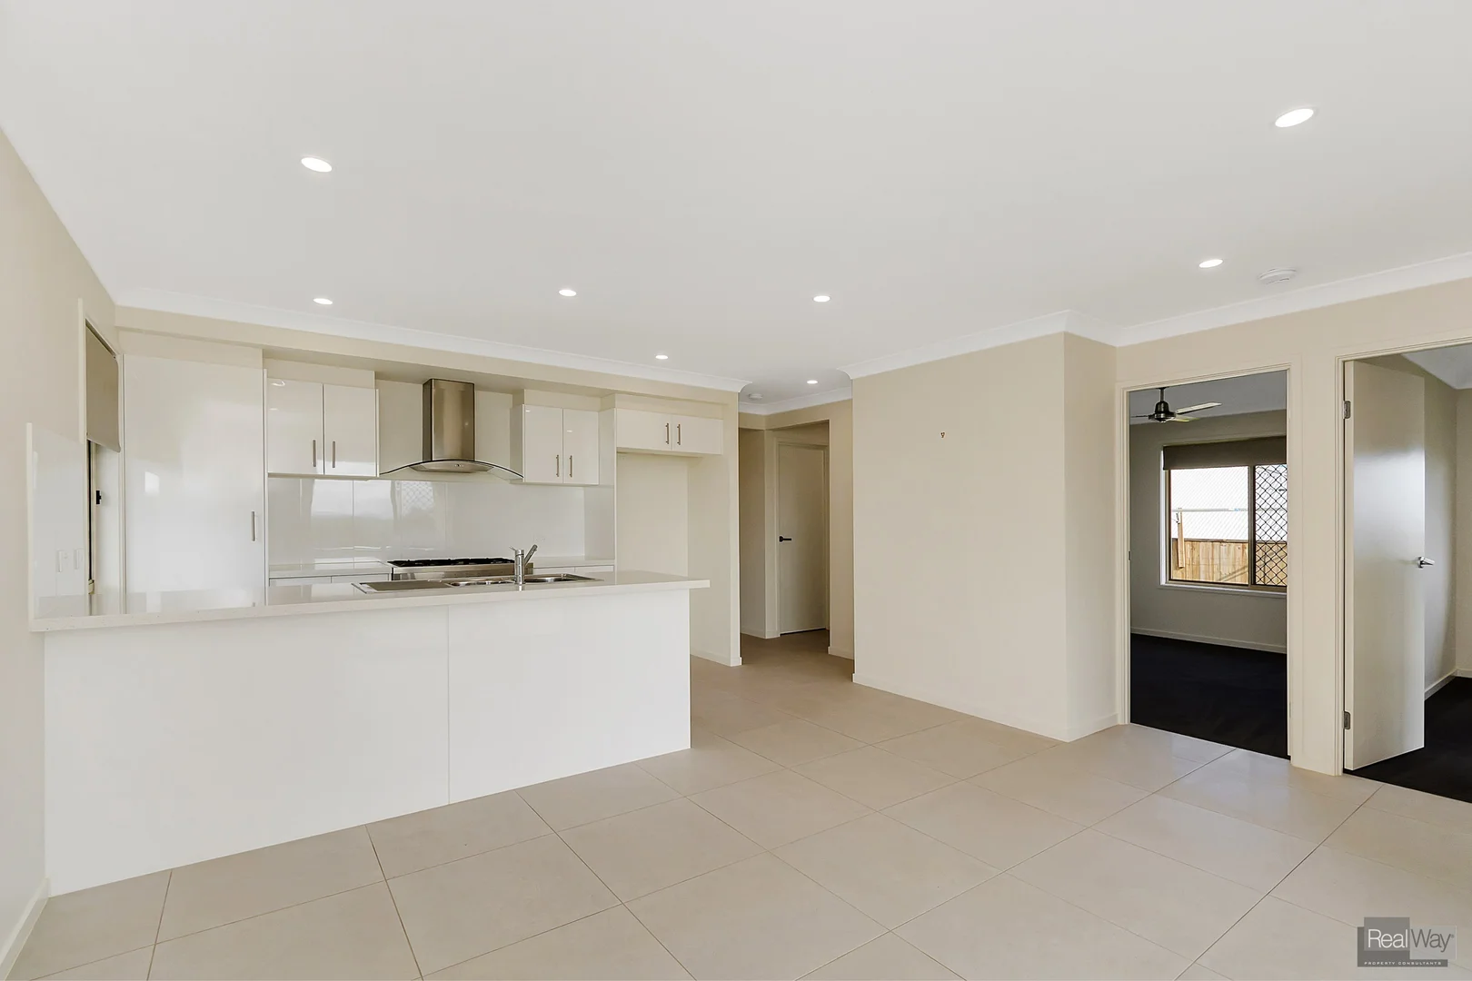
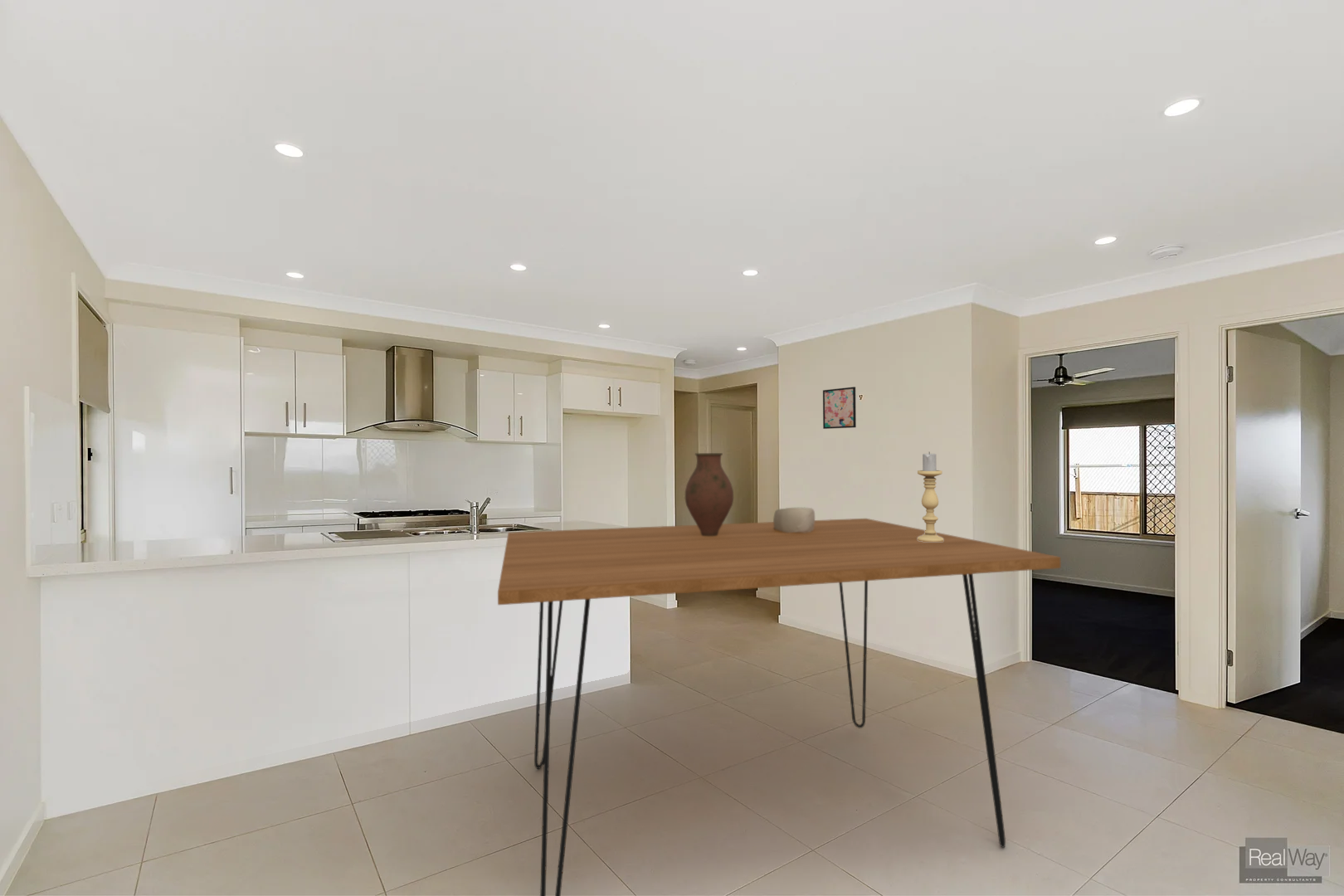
+ wall art (839, 408)
+ dining table (736, 589)
+ decorative bowl (795, 518)
+ candle holder (929, 495)
+ vase (709, 494)
